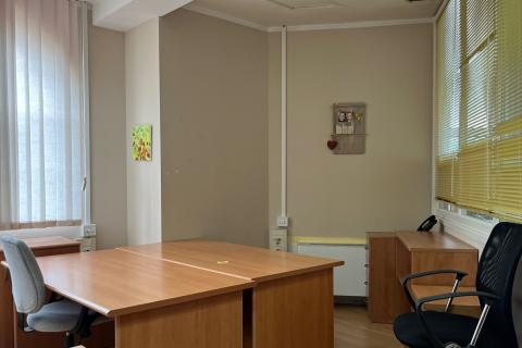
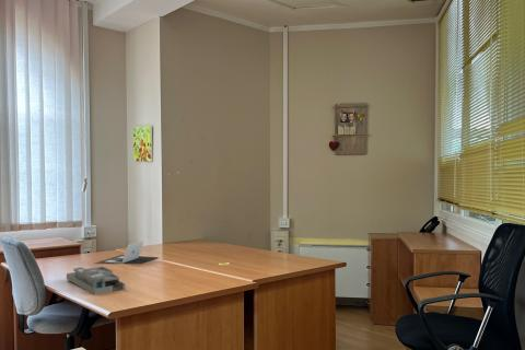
+ laptop (126, 250)
+ desk organizer (94, 277)
